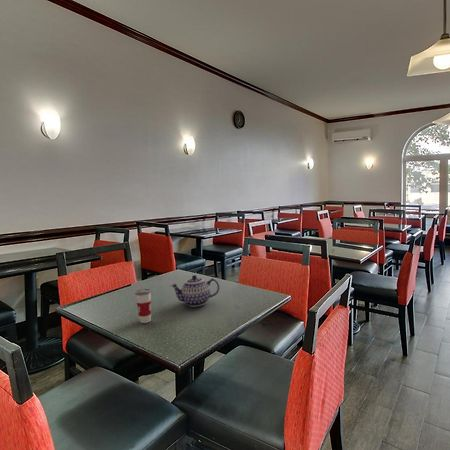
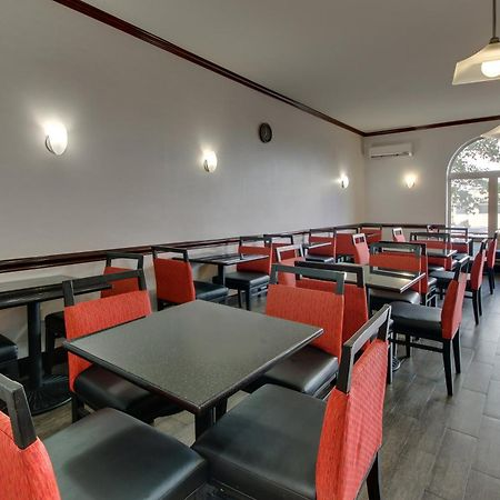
- teapot (195, 289)
- cup (143, 300)
